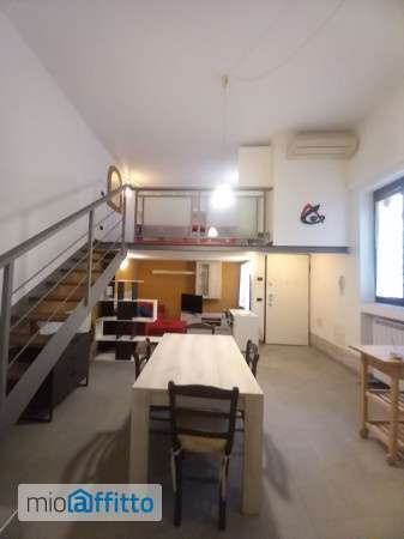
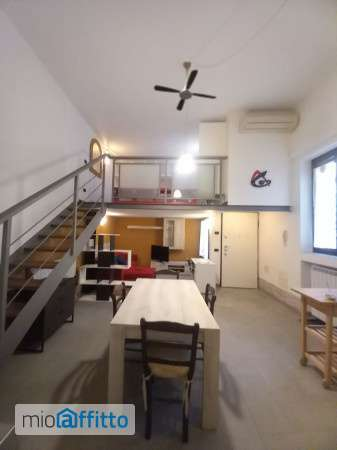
+ ceiling fan (186, 79)
